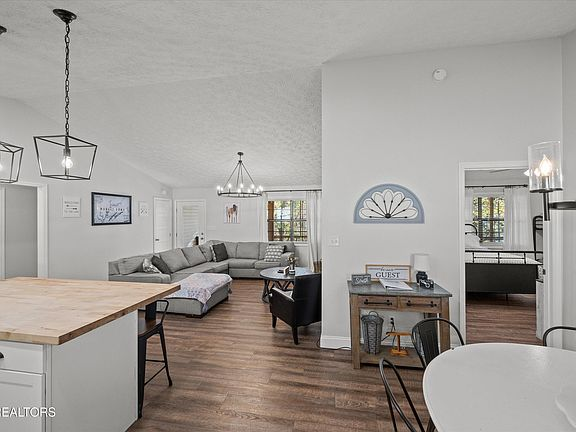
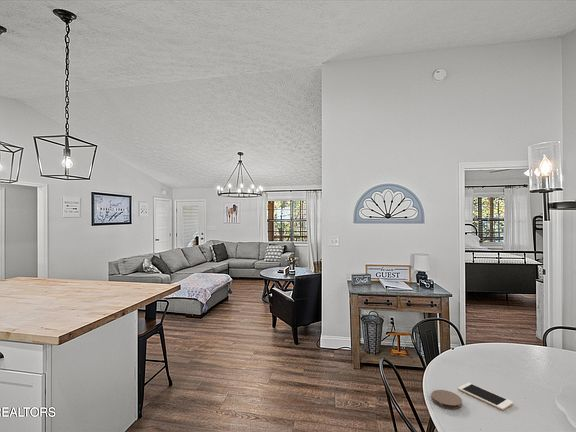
+ coaster (446, 399)
+ cell phone (484, 395)
